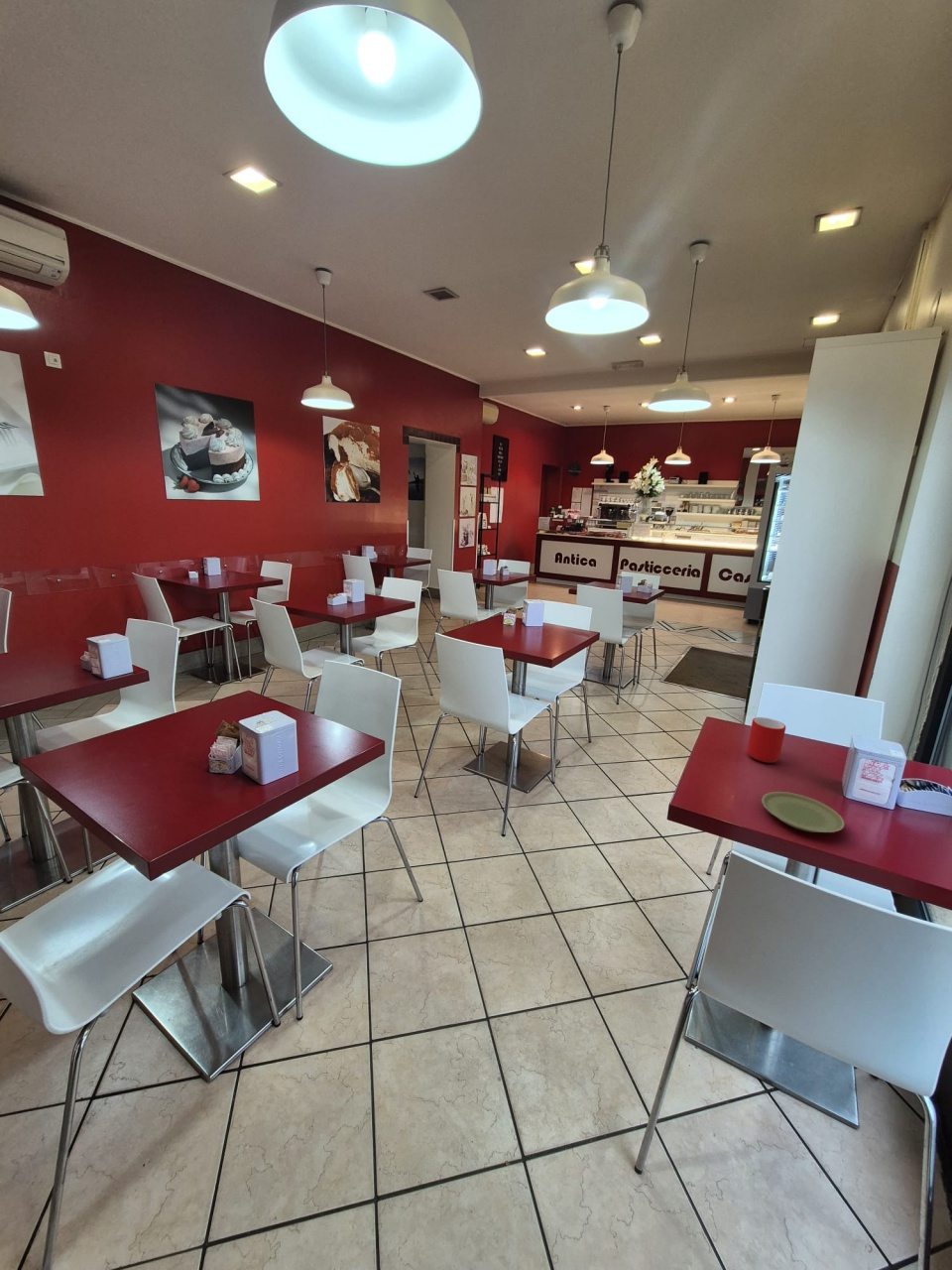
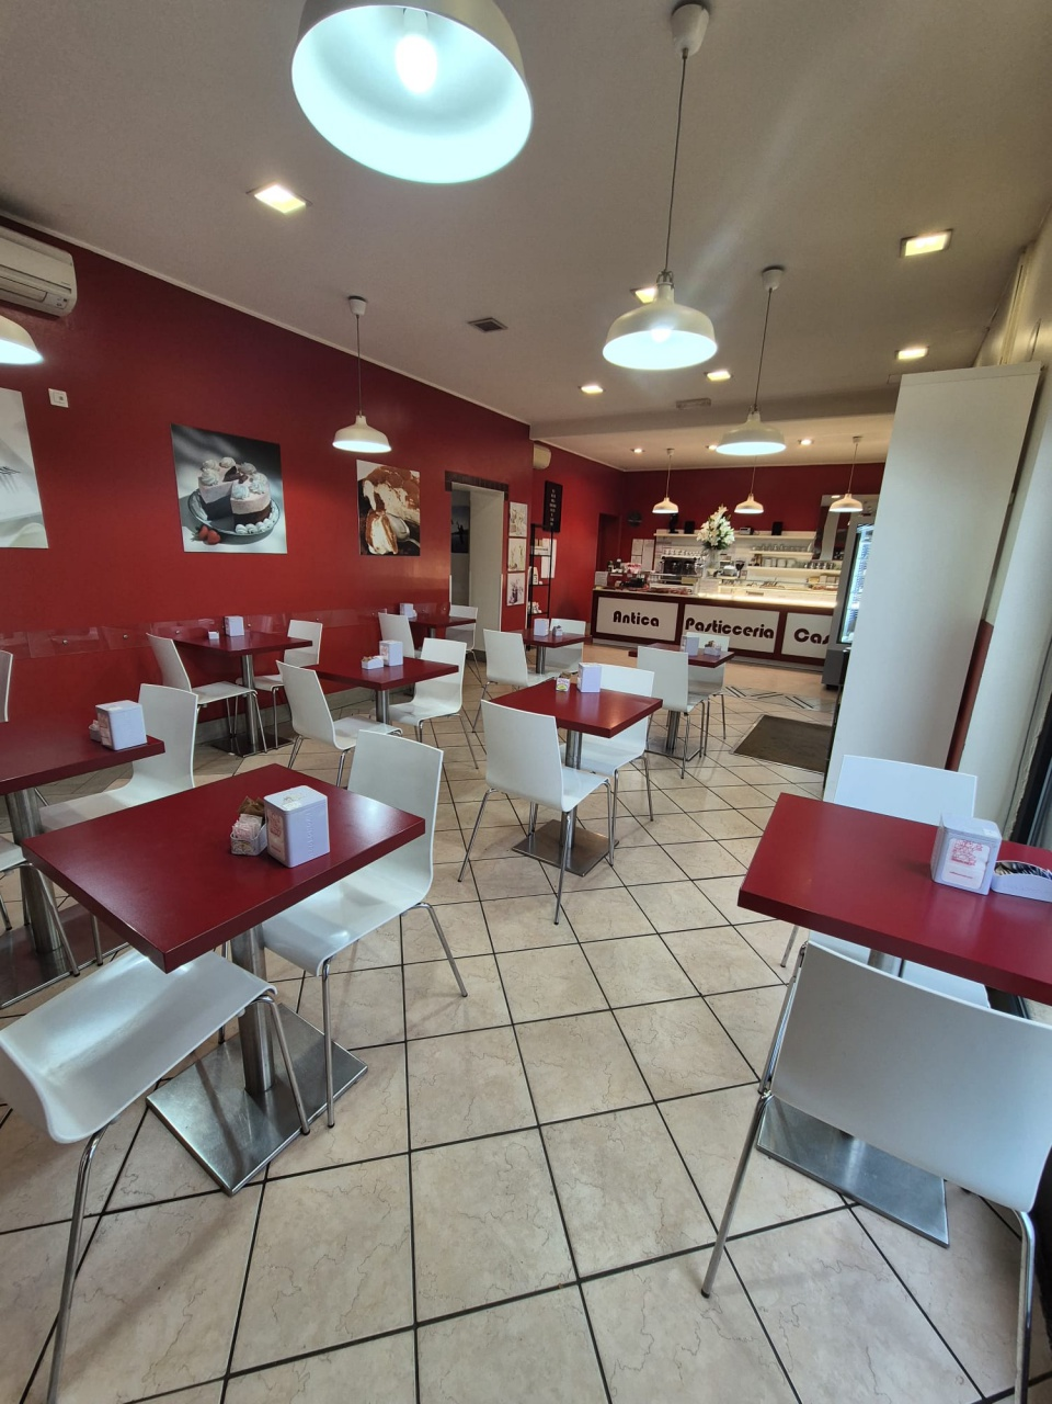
- plate (800, 814)
- cup (762, 737)
